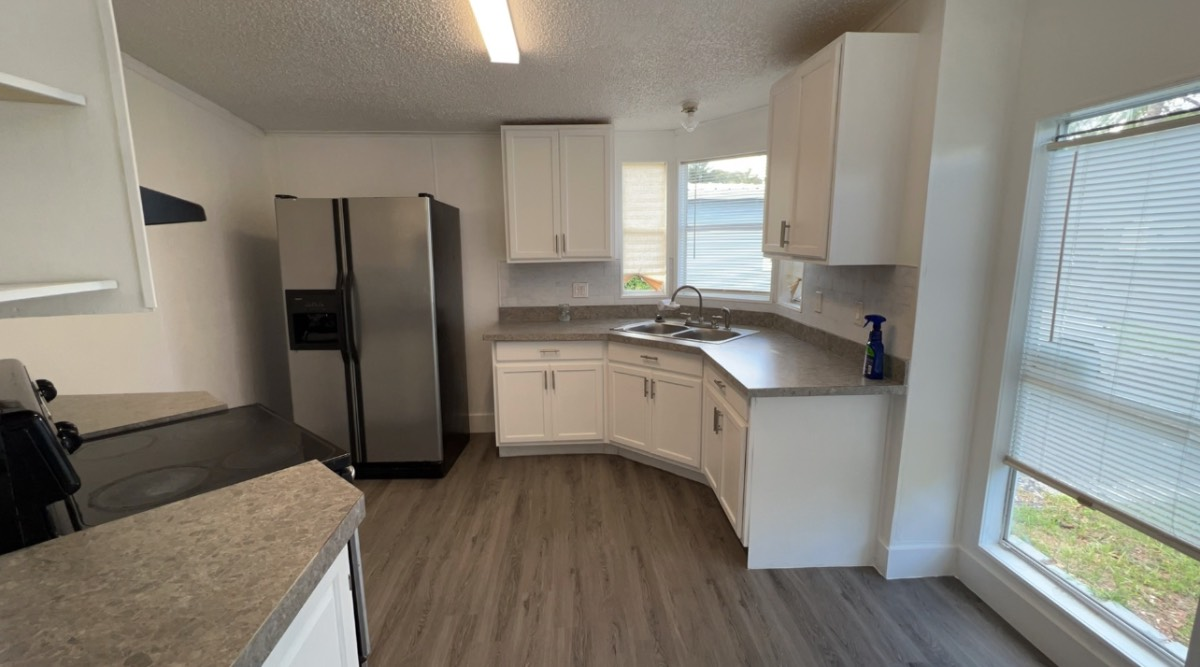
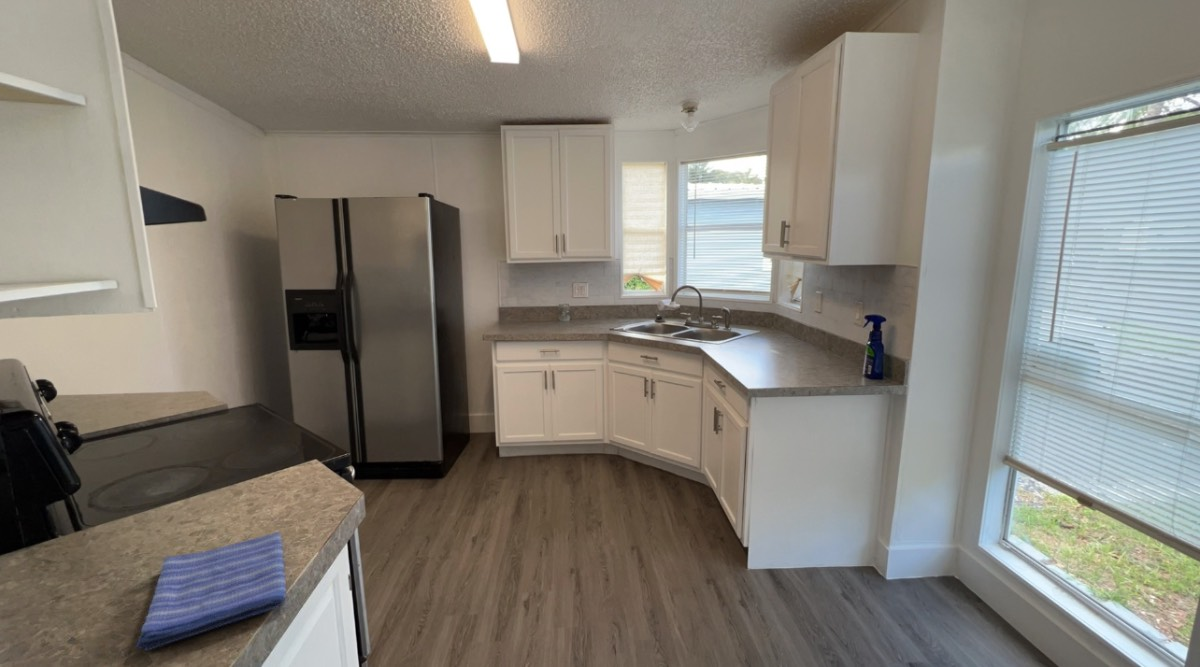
+ dish towel (220, 579)
